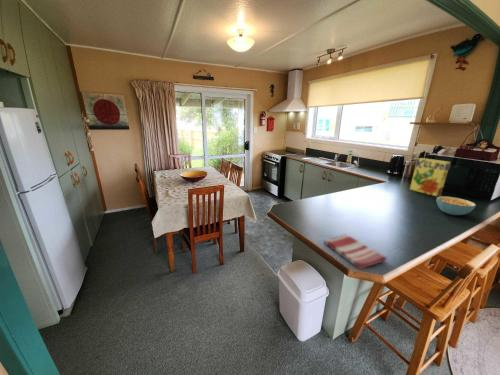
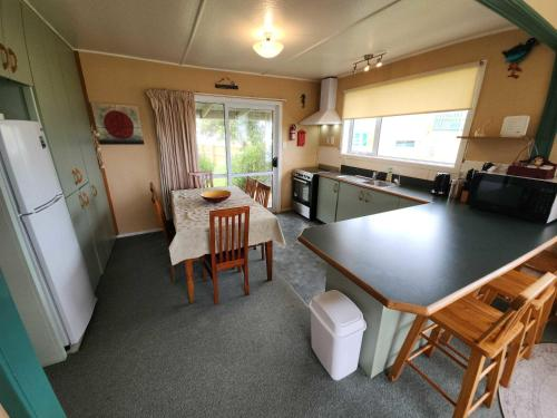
- dish towel (352, 248)
- cereal box (428, 176)
- cereal bowl (453, 207)
